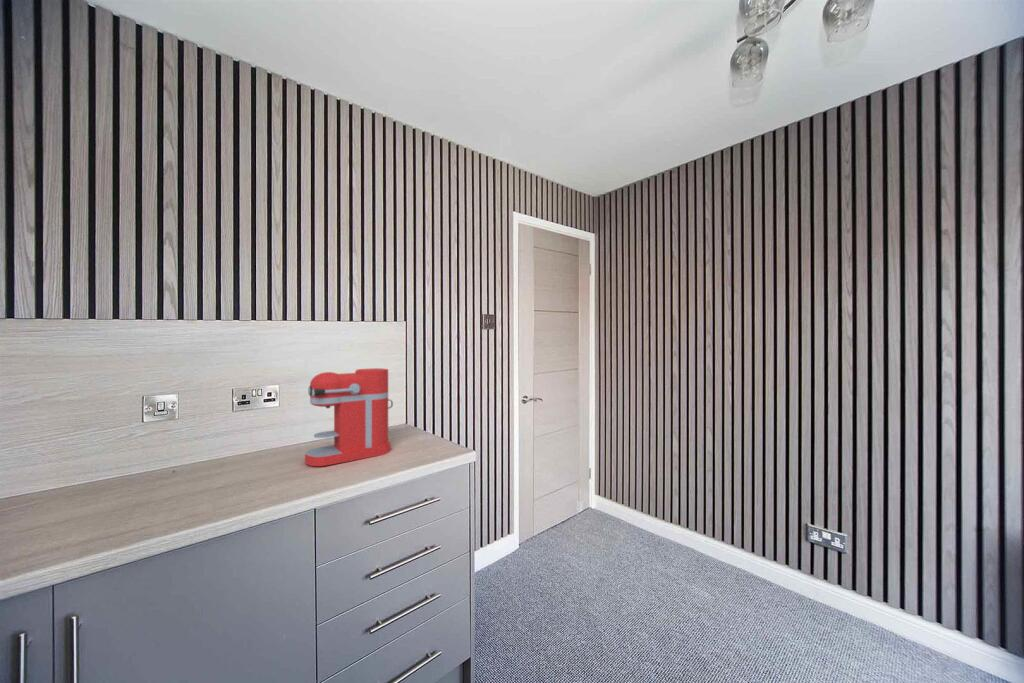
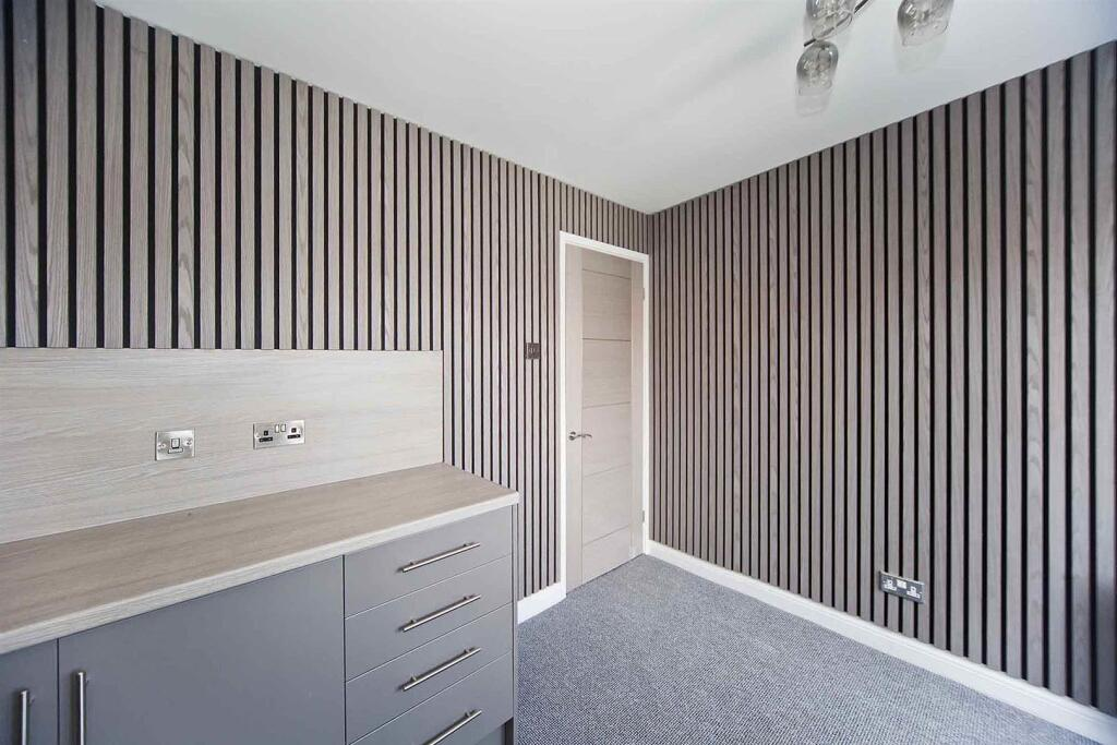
- coffee maker (348, 413)
